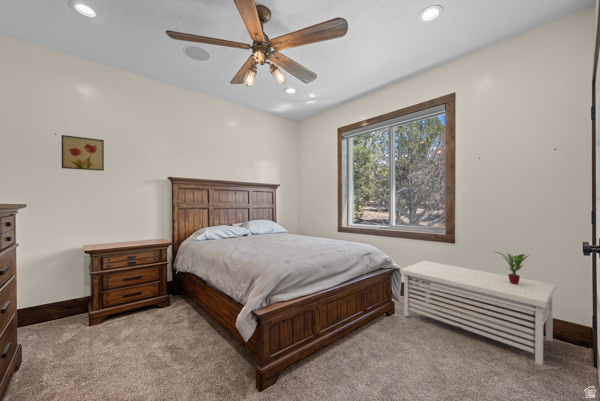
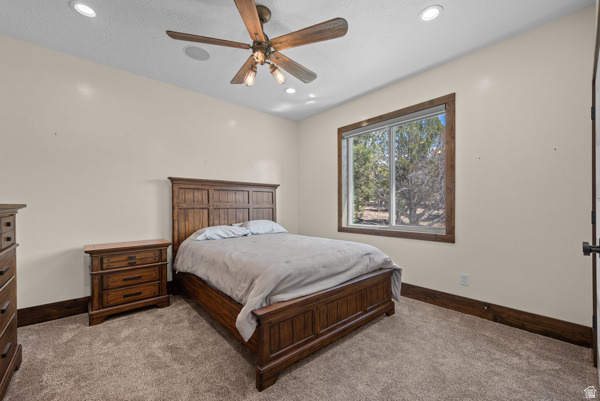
- wall art (83, 153)
- potted plant (510, 267)
- storage bench (469, 301)
